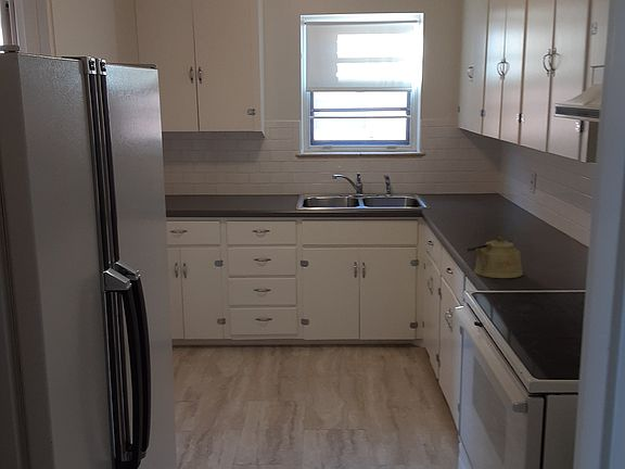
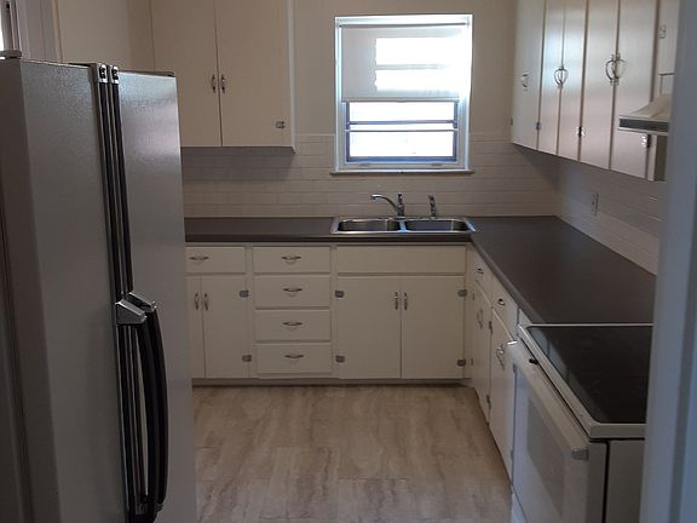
- kettle (495, 255)
